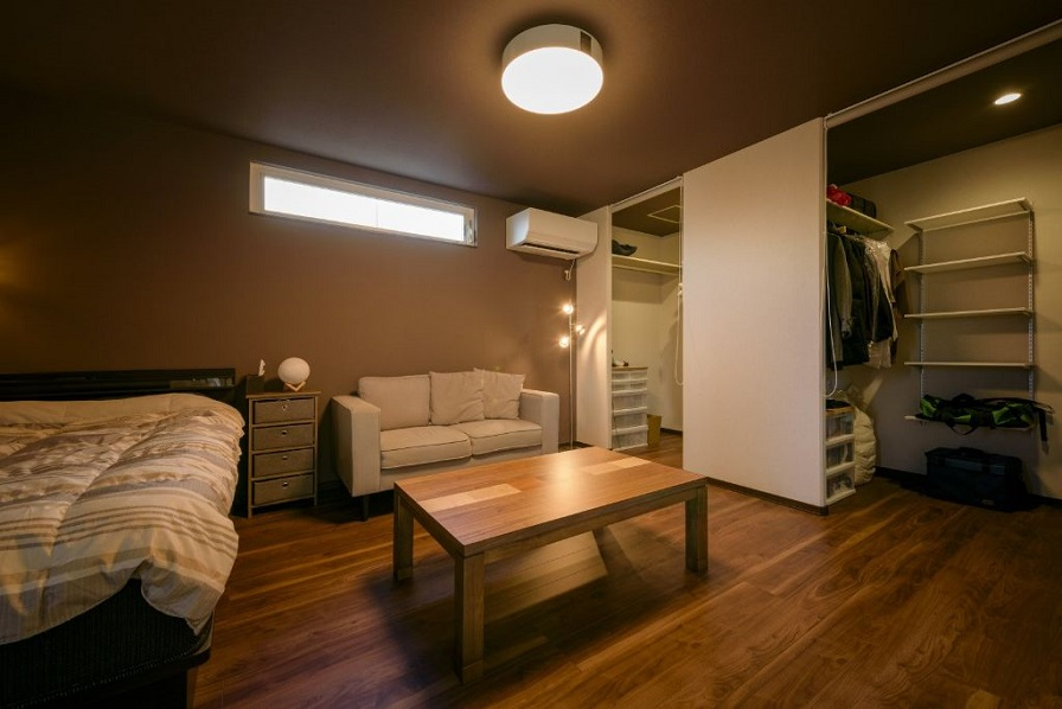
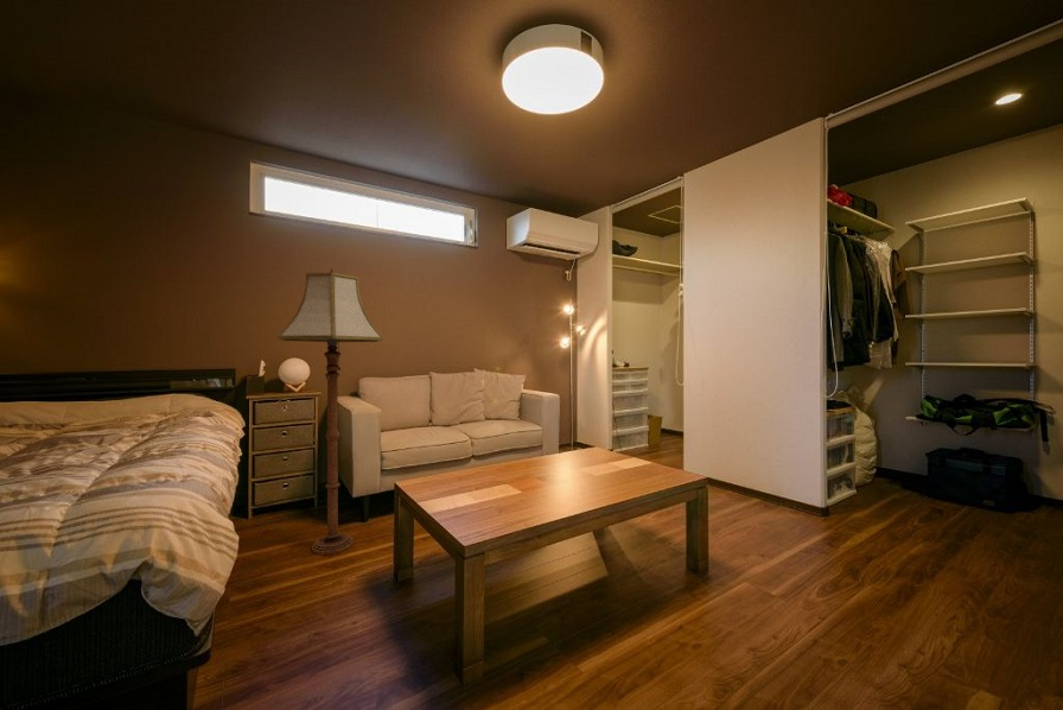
+ floor lamp (332, 406)
